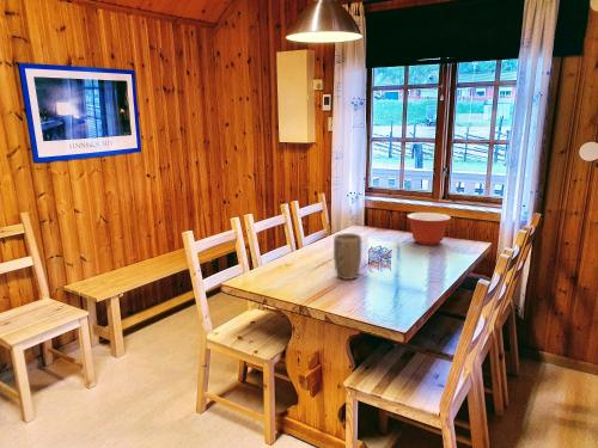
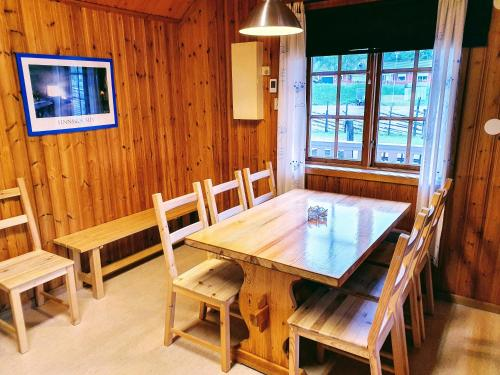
- plant pot (347, 256)
- mixing bowl (427, 229)
